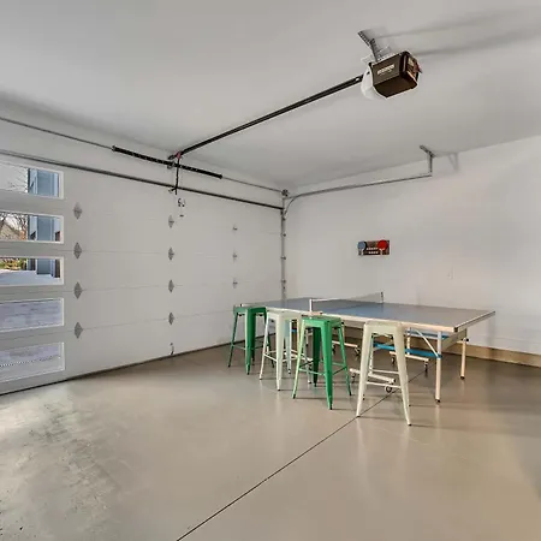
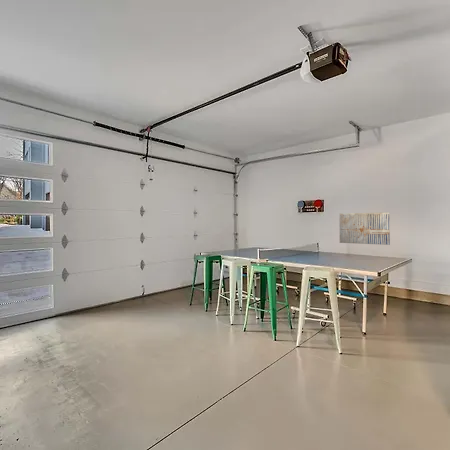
+ wall art (363, 228)
